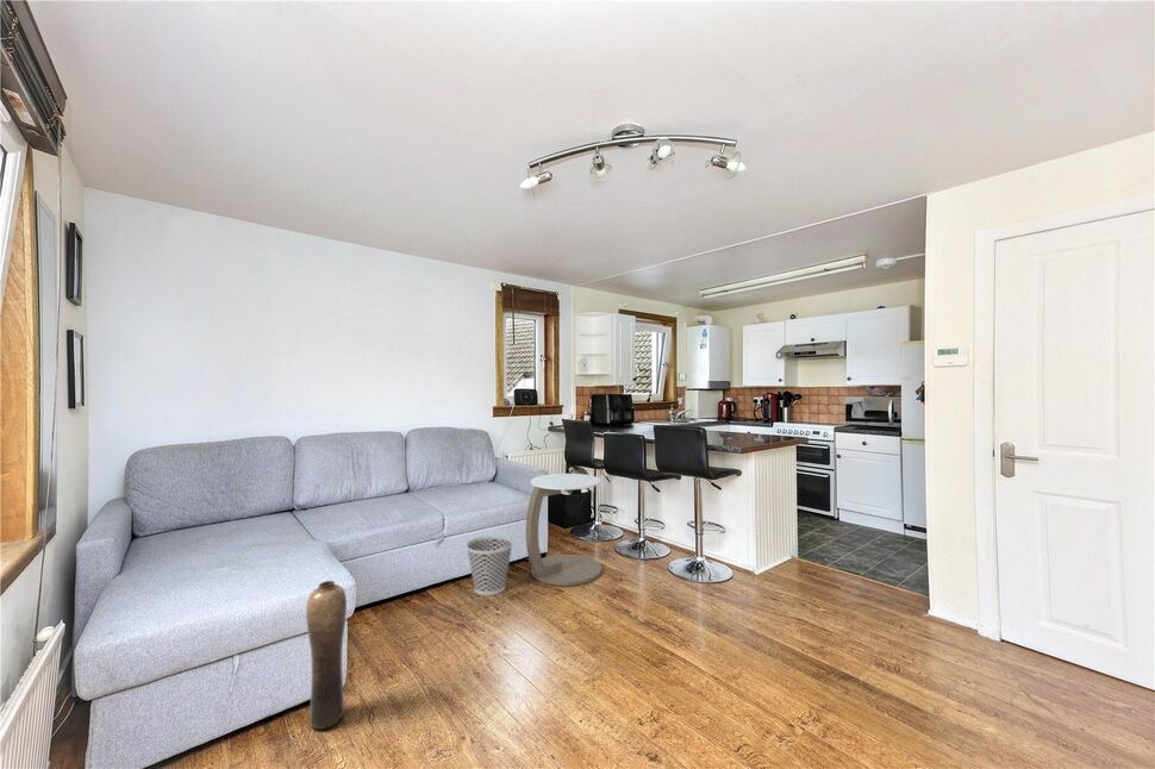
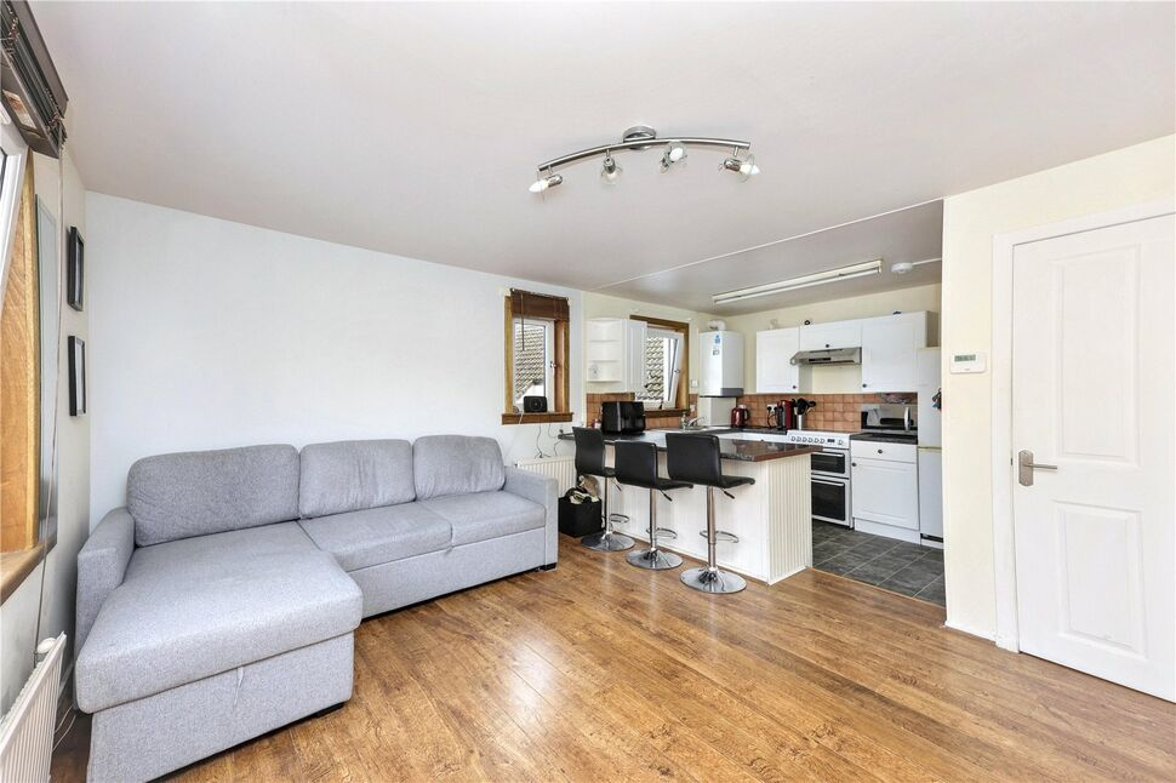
- vase (326, 651)
- wastebasket (489, 565)
- side table (538, 519)
